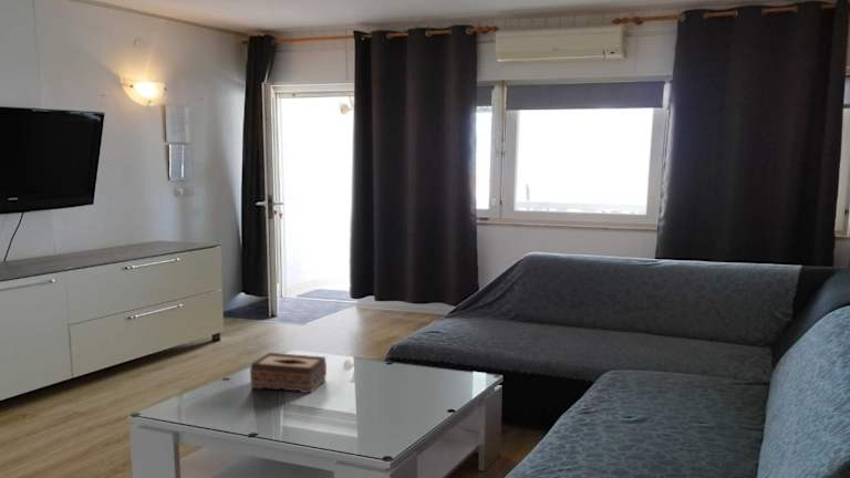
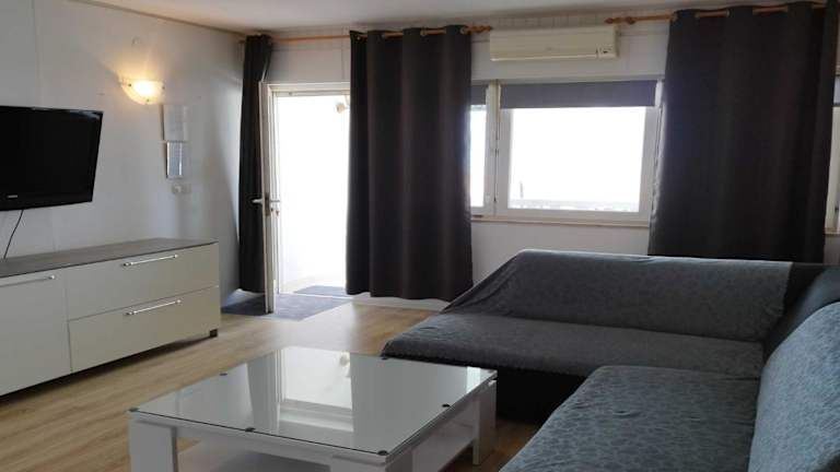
- tissue box (289, 372)
